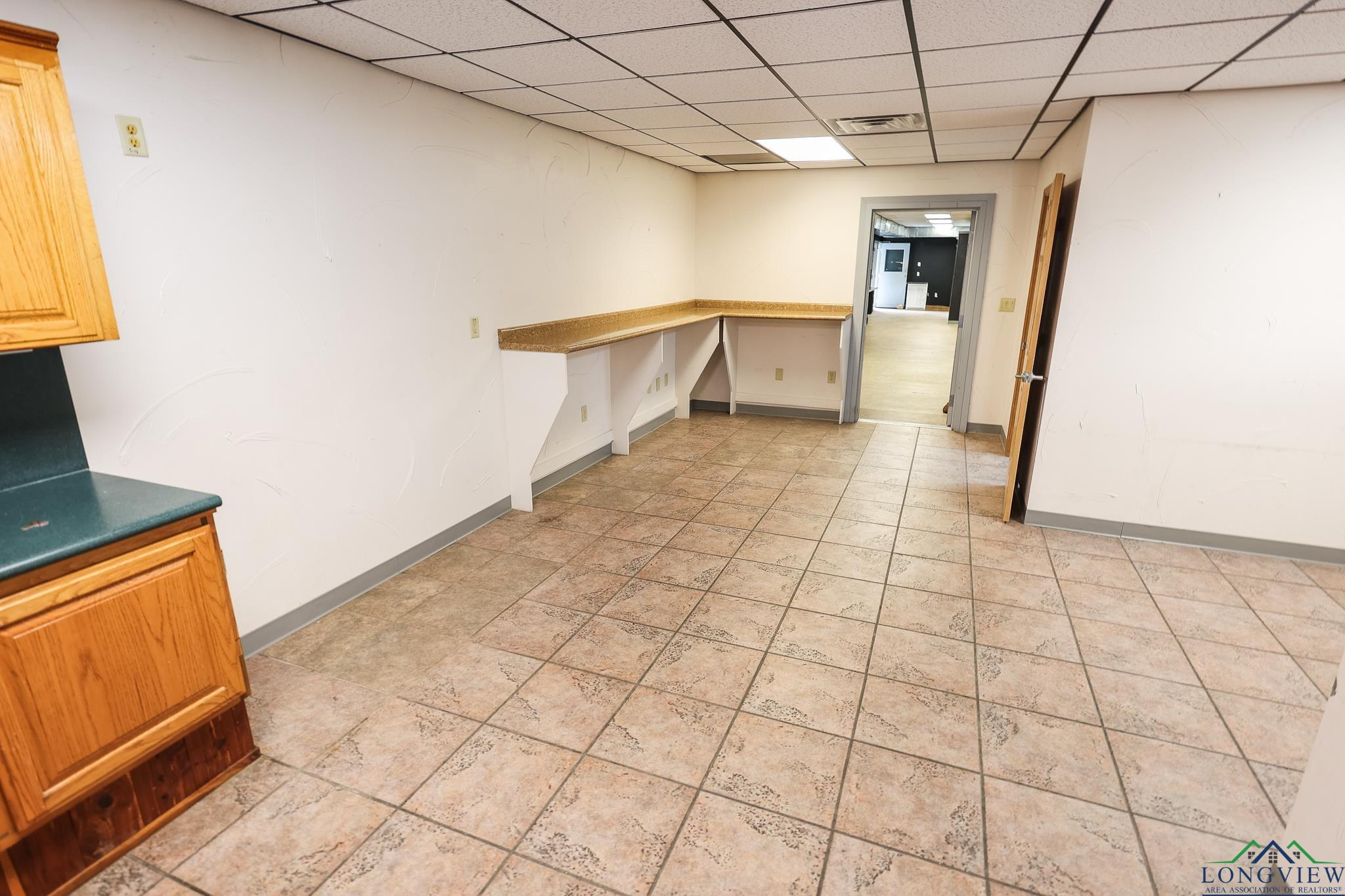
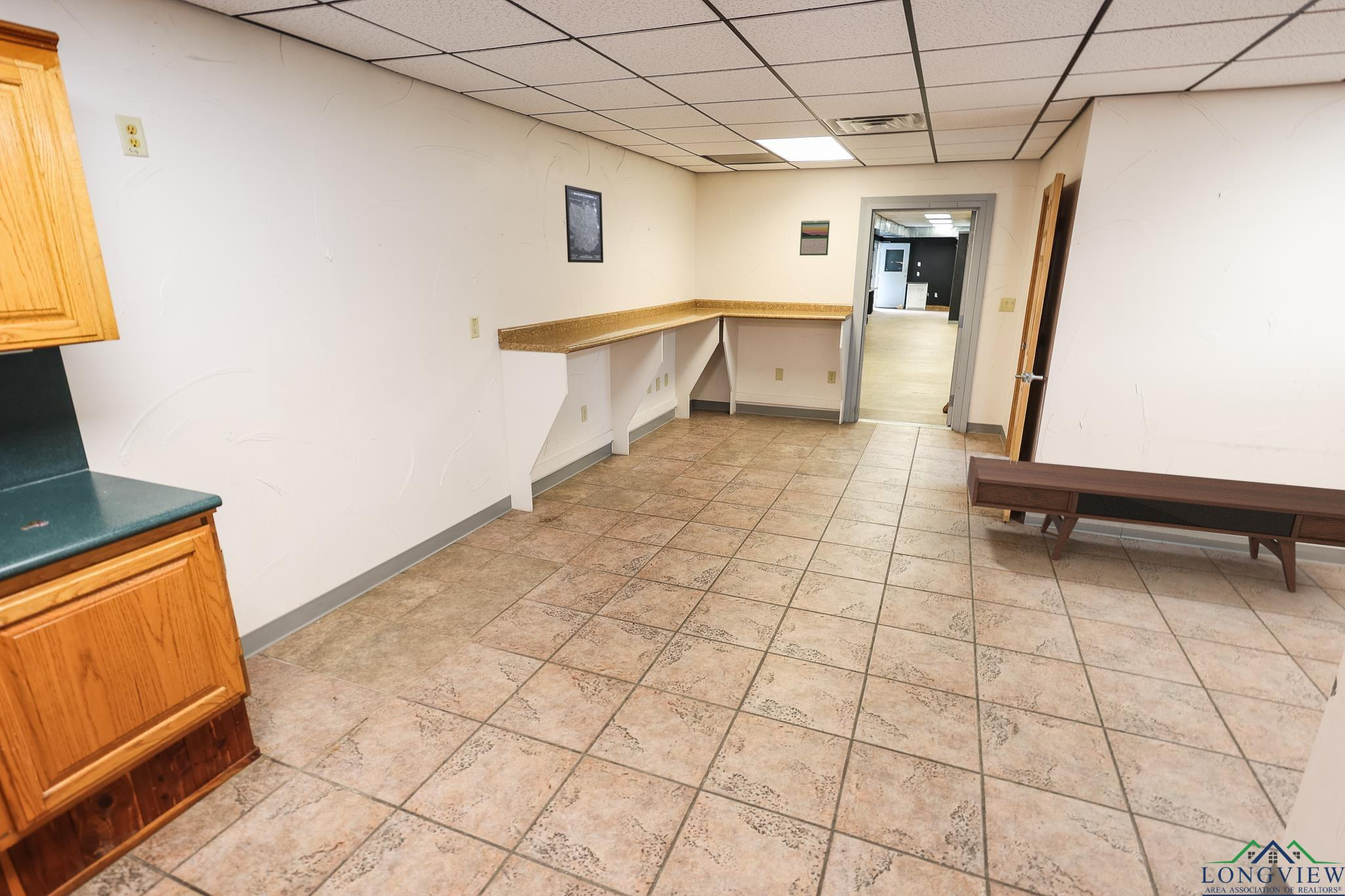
+ wall art (585, 226)
+ calendar (814, 238)
+ media console (1161, 521)
